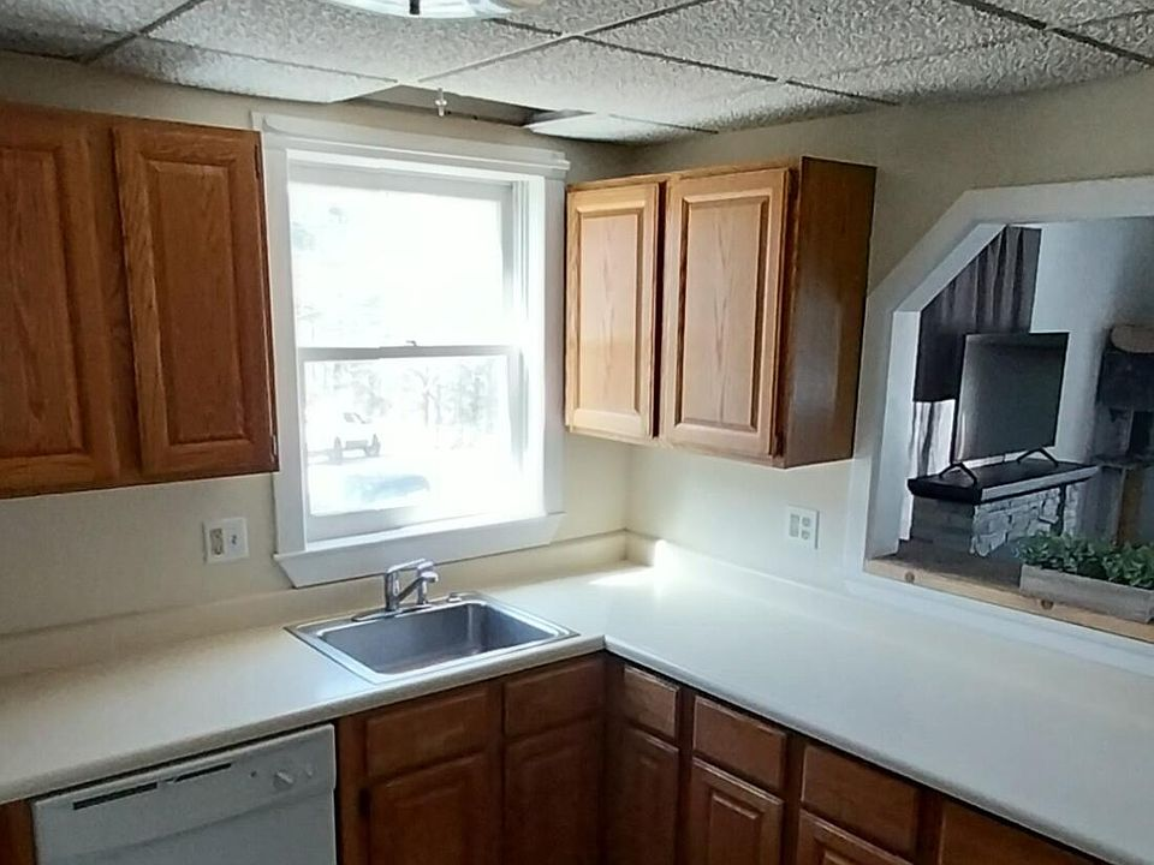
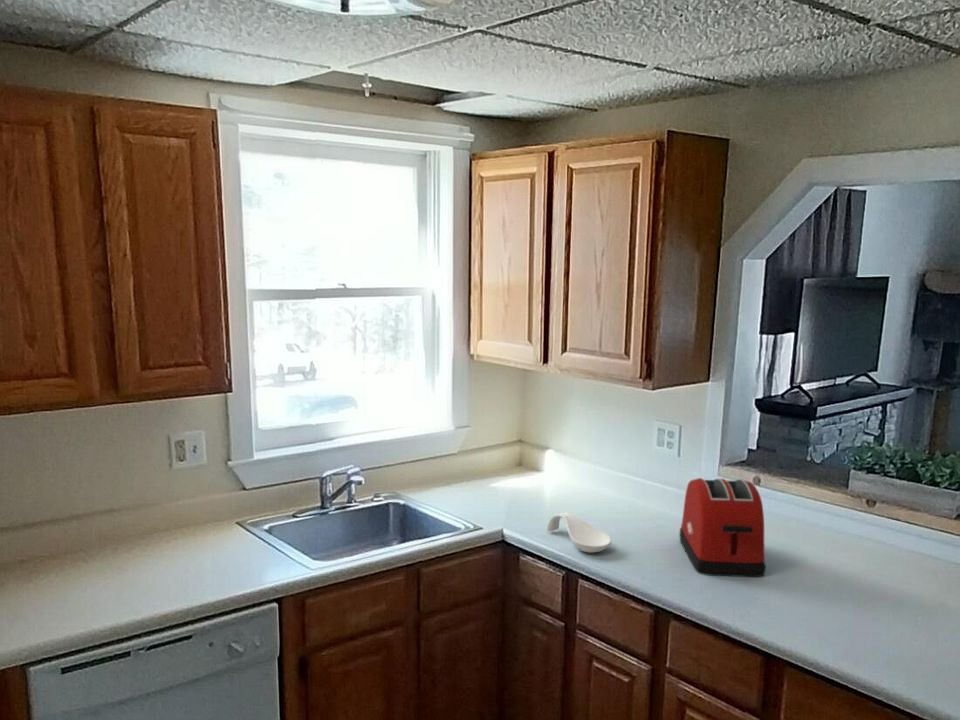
+ toaster (722, 520)
+ spoon rest (576, 531)
